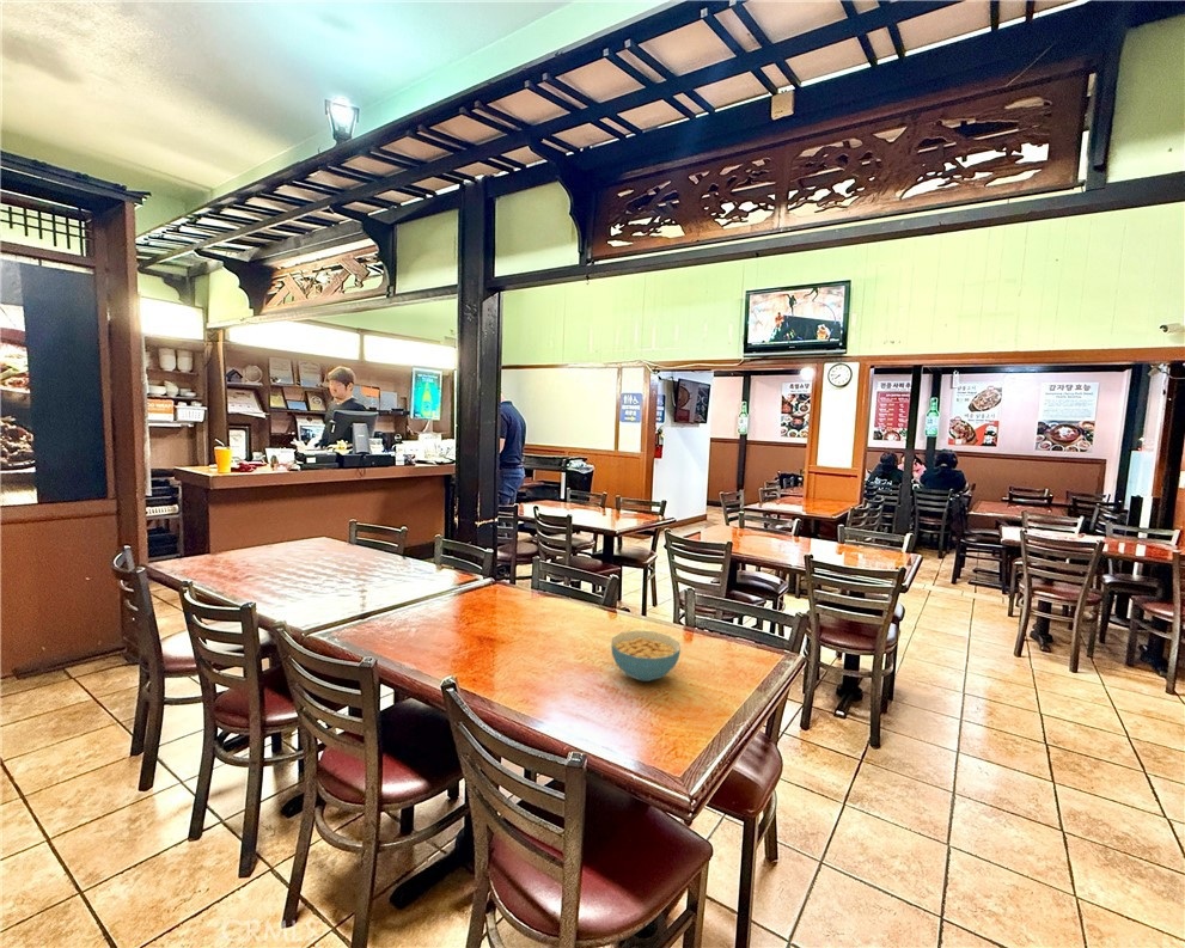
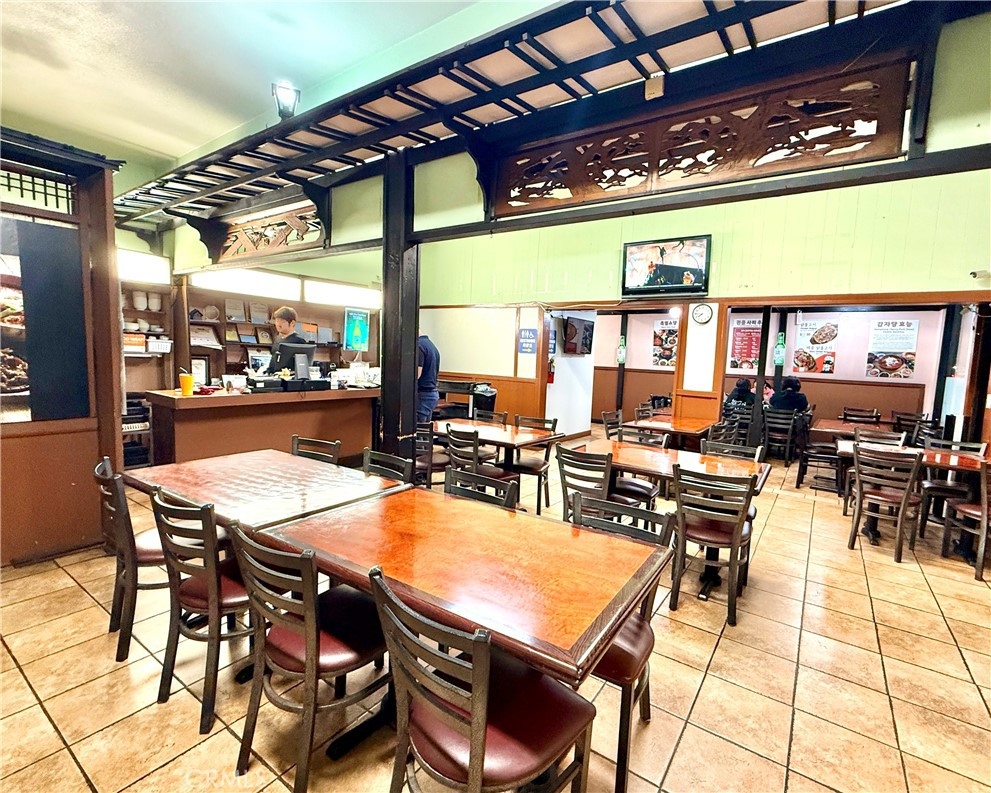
- cereal bowl (645, 660)
